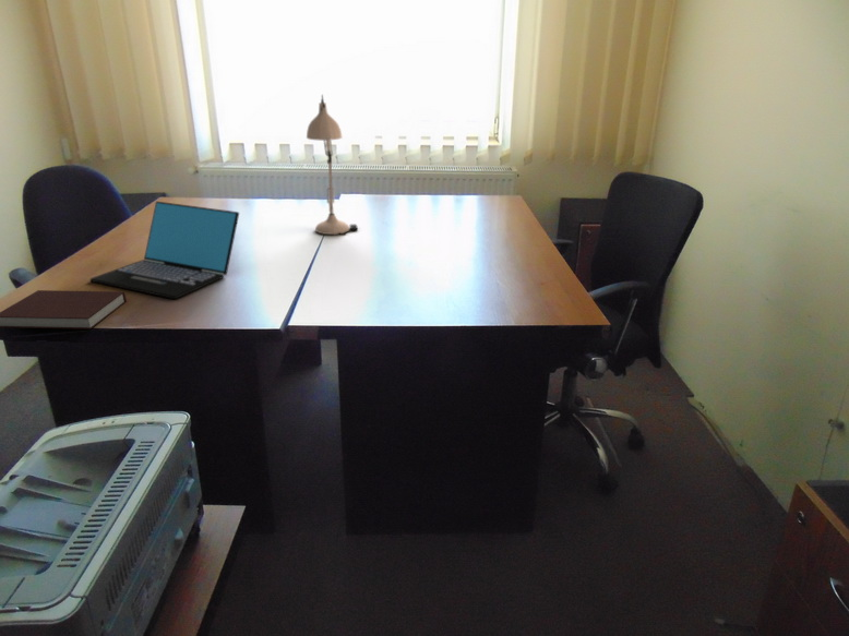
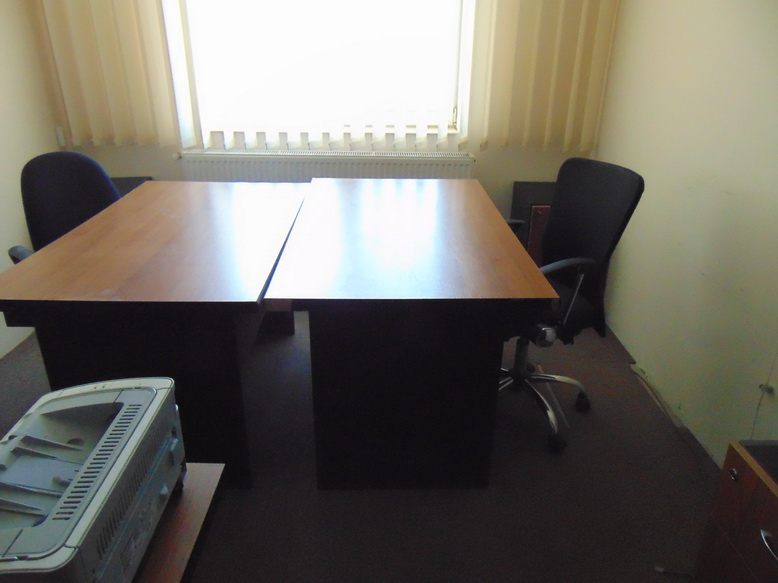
- notebook (63, 308)
- laptop (165, 245)
- desk lamp (331, 163)
